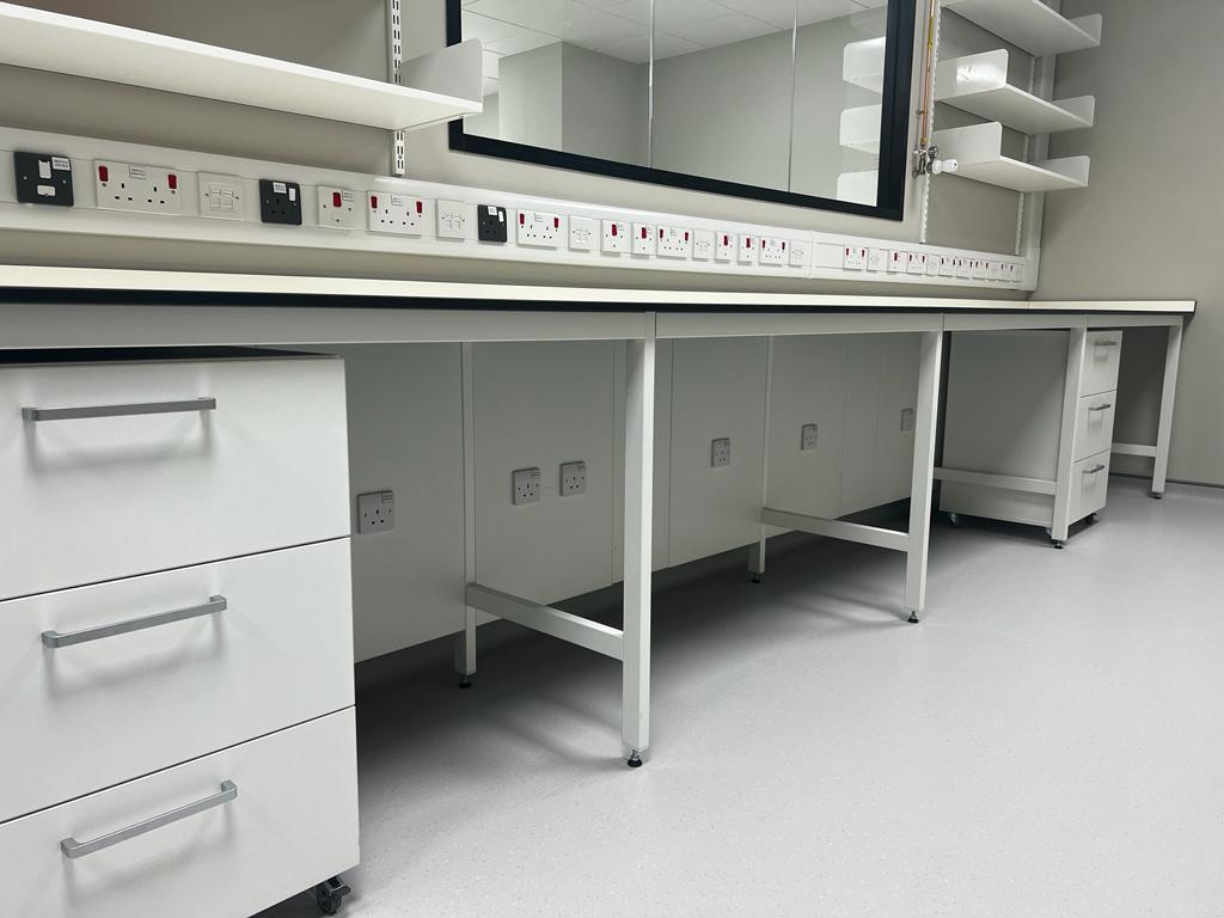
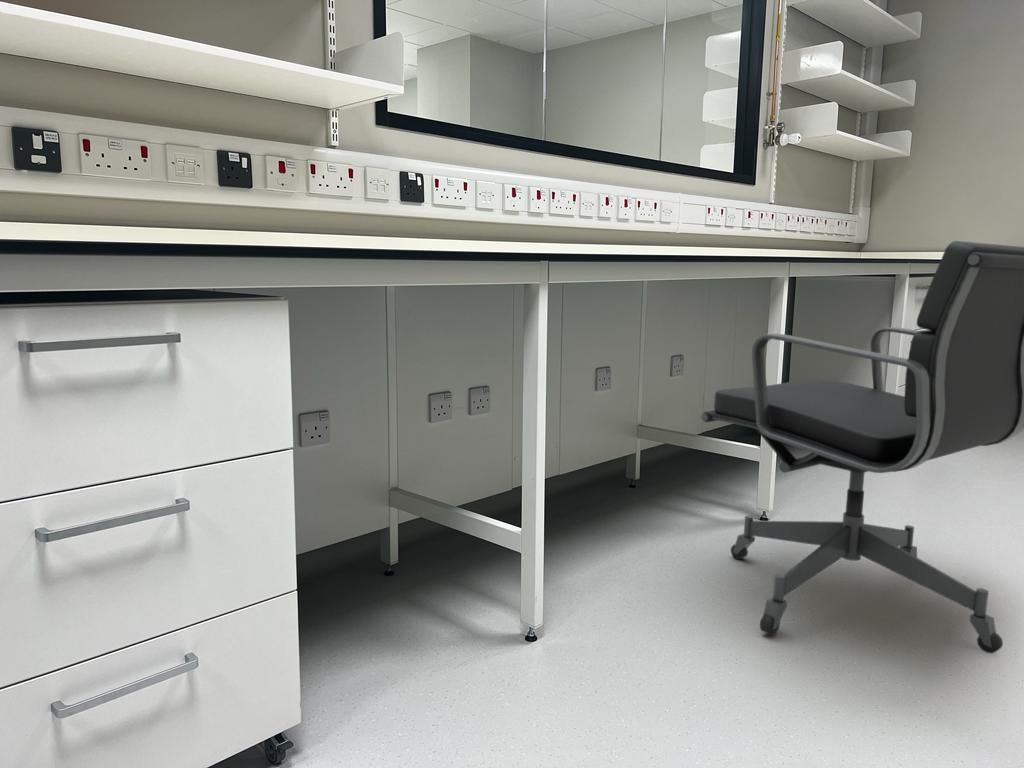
+ office chair (861, 428)
